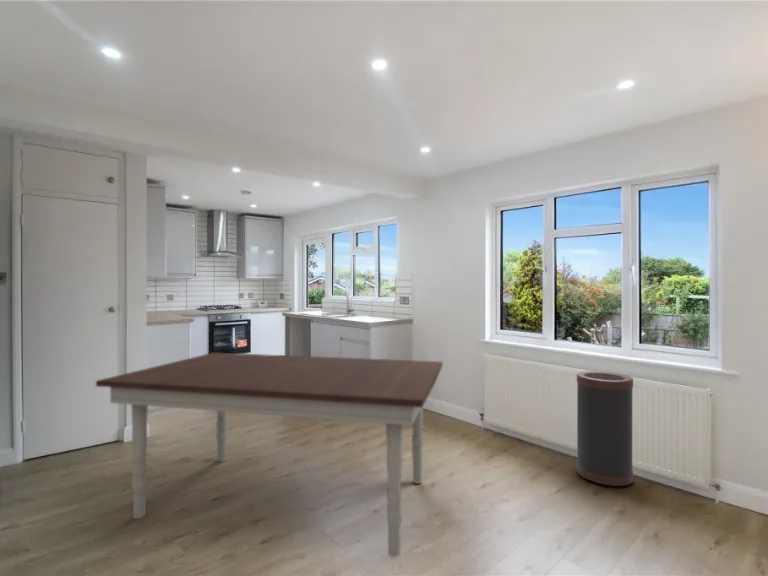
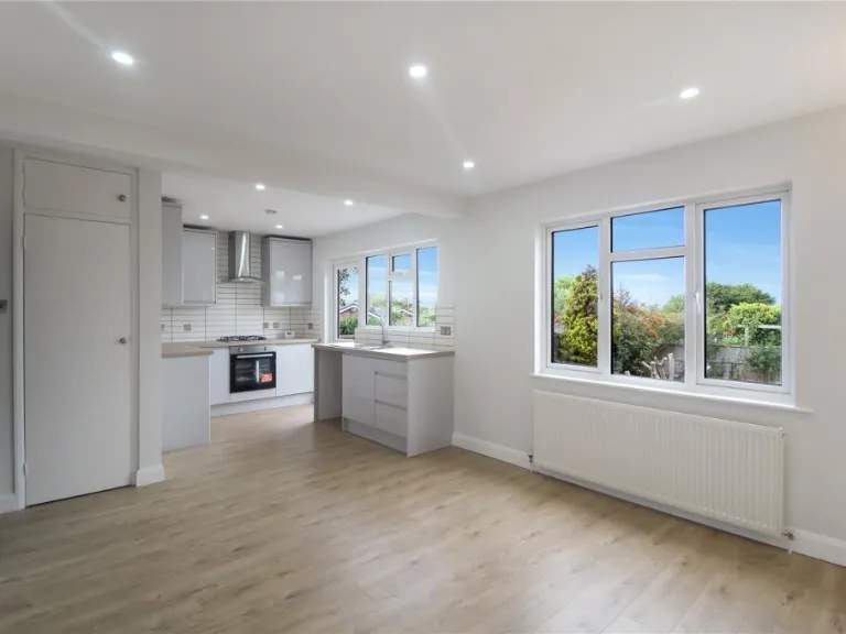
- dining table (290, 416)
- trash can (604, 426)
